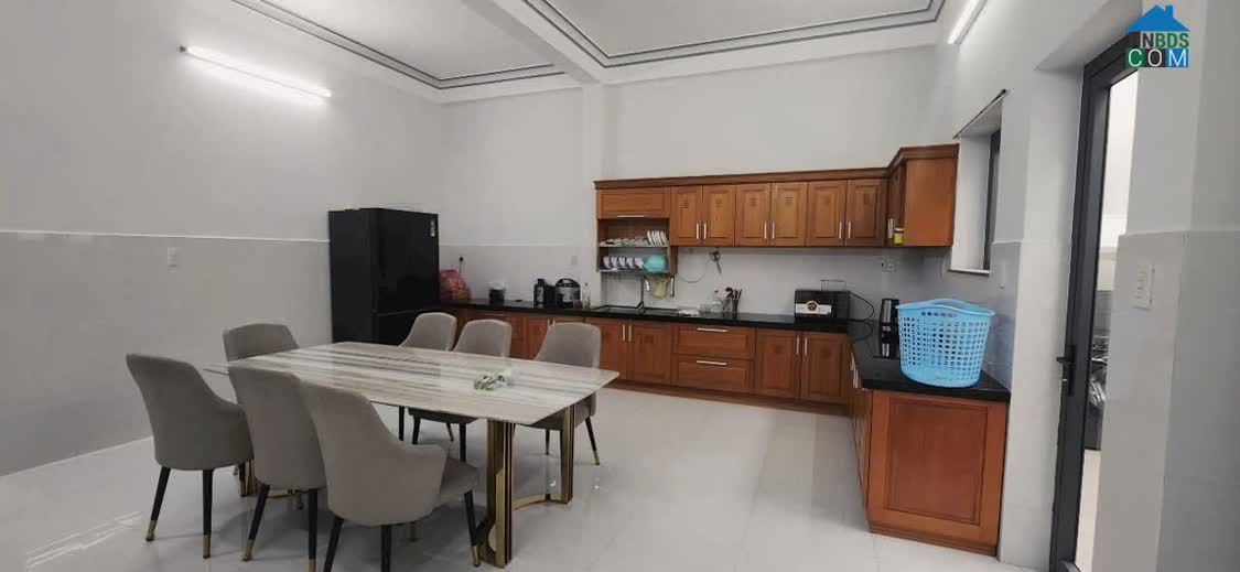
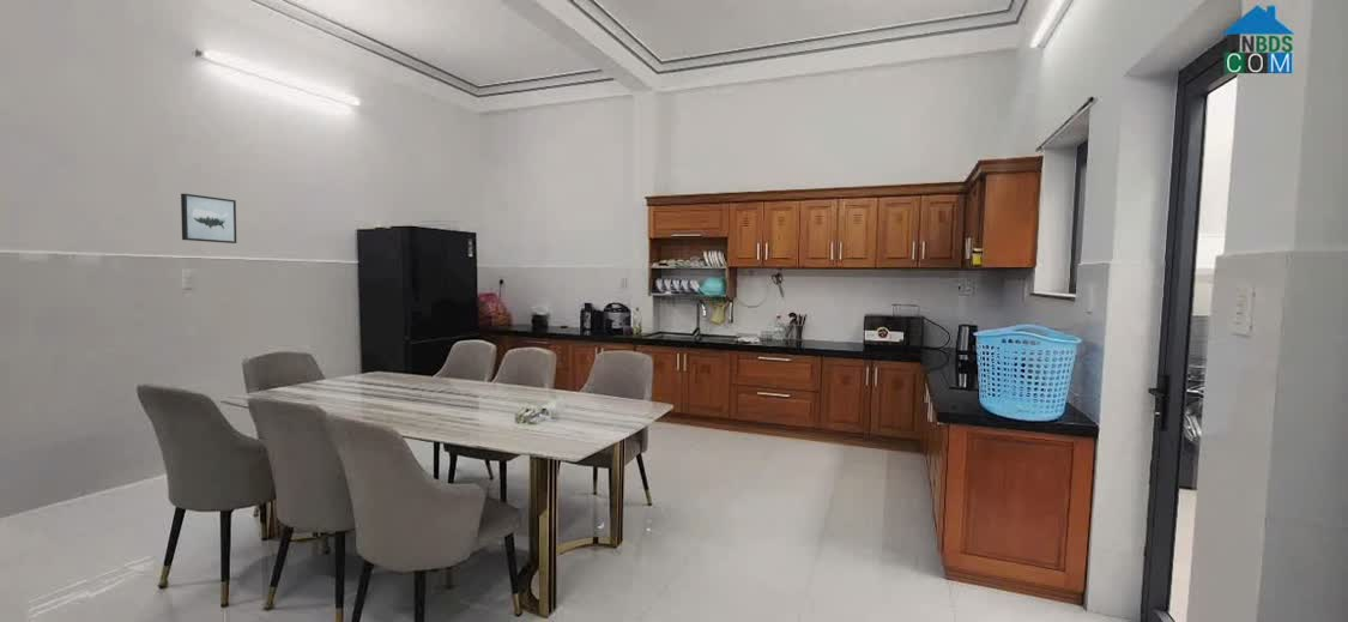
+ wall art (210, 219)
